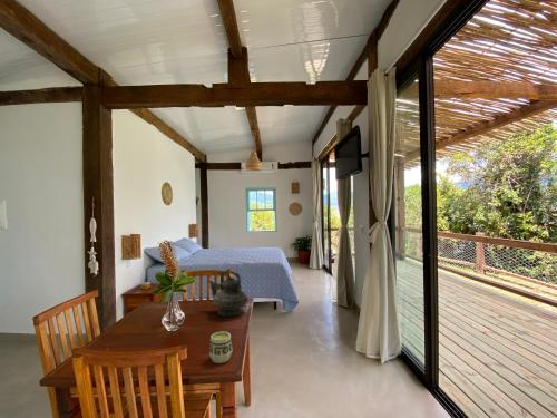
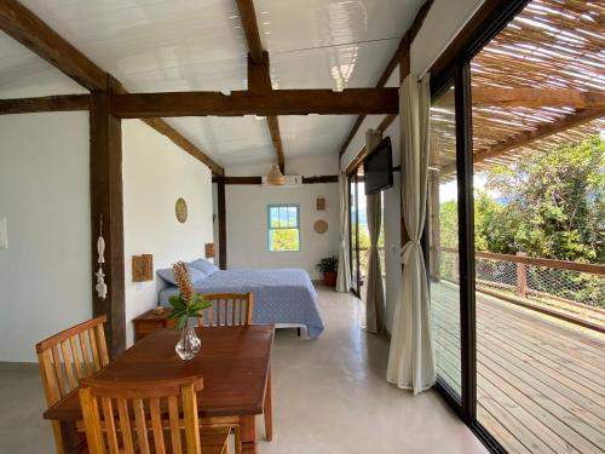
- teapot (226, 290)
- cup (221, 347)
